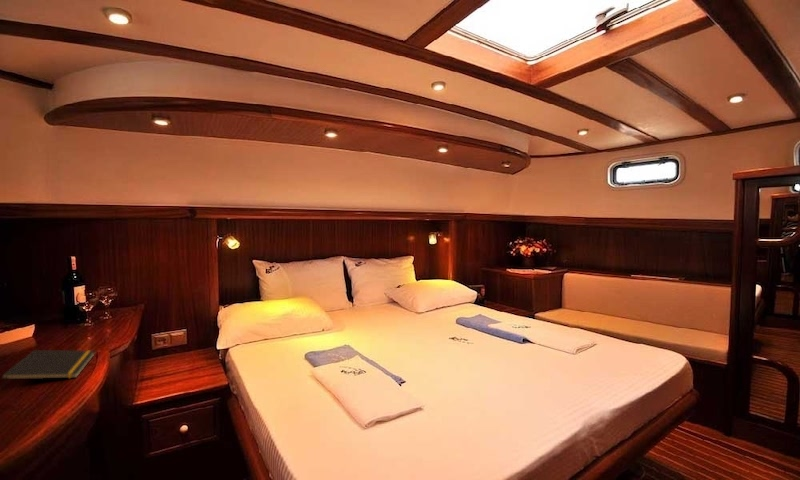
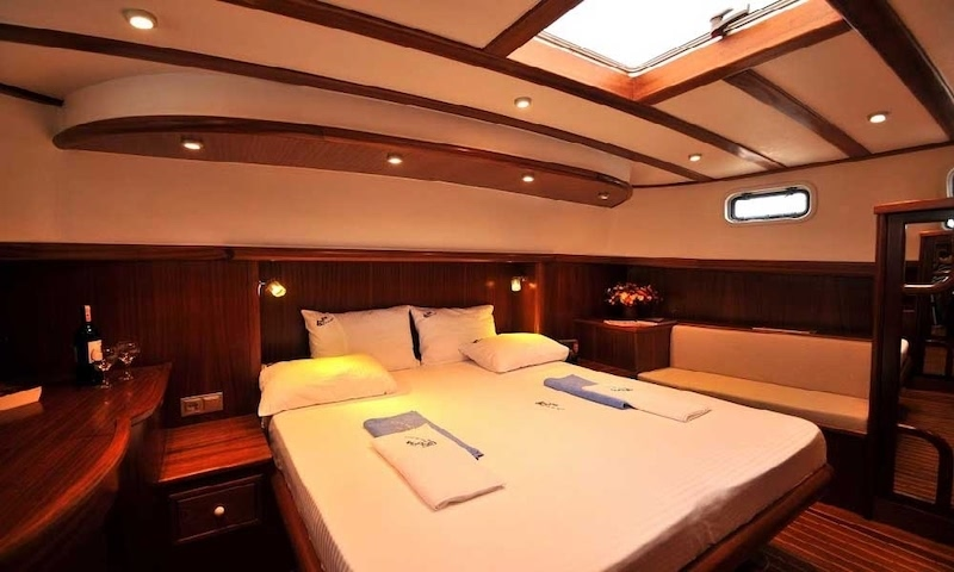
- notepad (54, 363)
